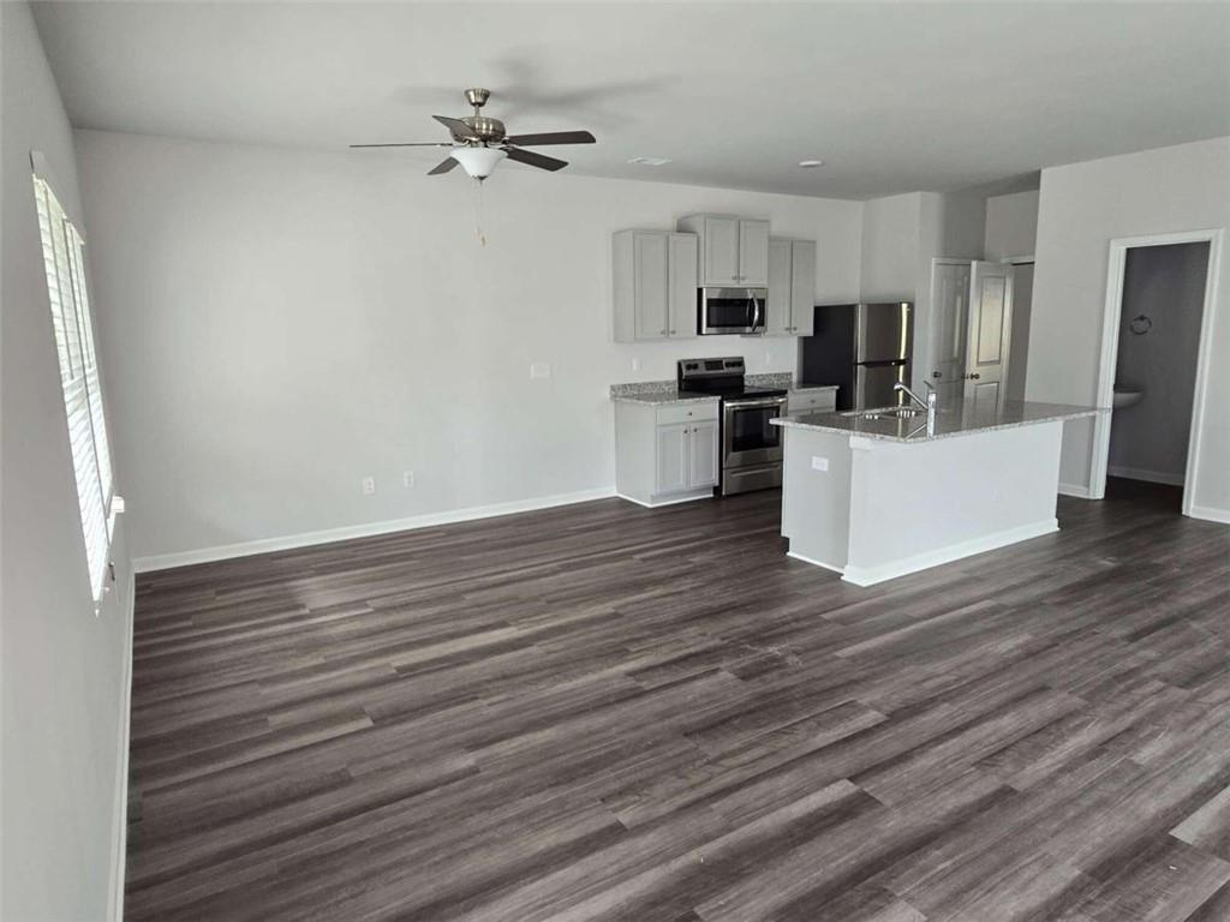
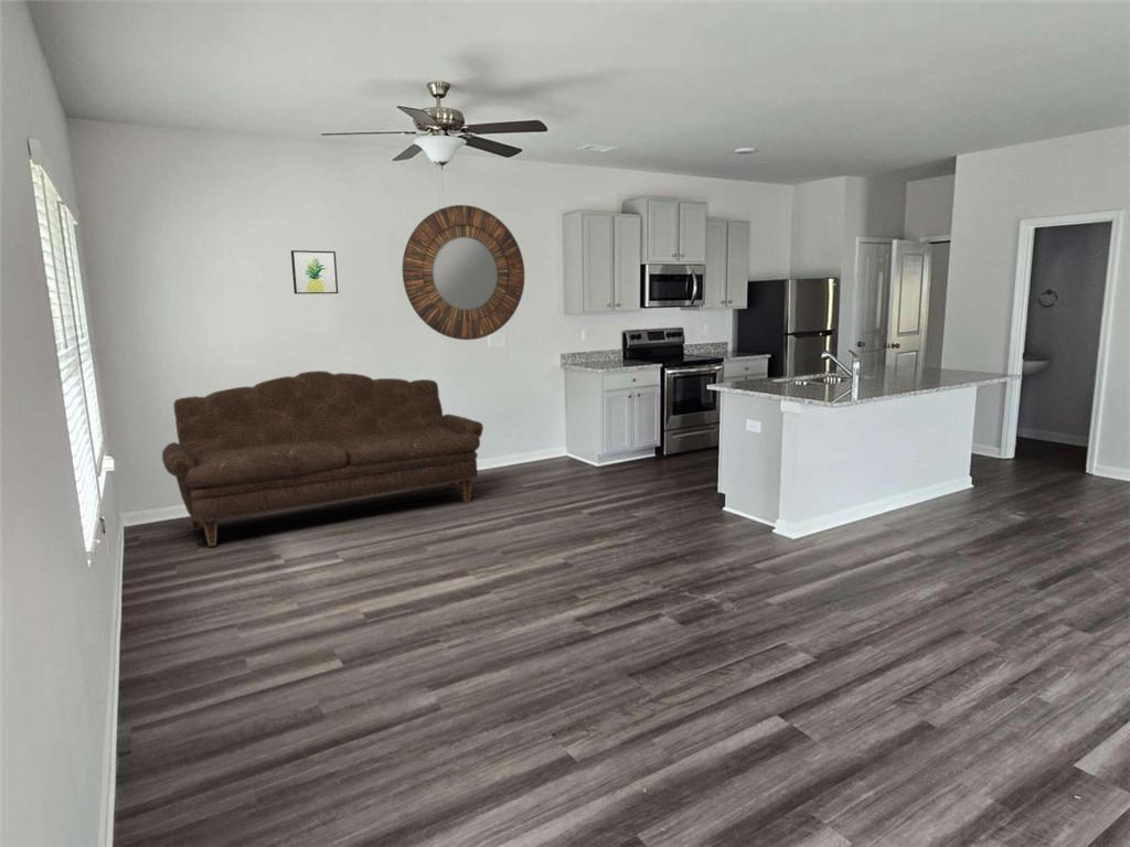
+ wall art (315, 272)
+ sofa (332, 442)
+ home mirror (466, 274)
